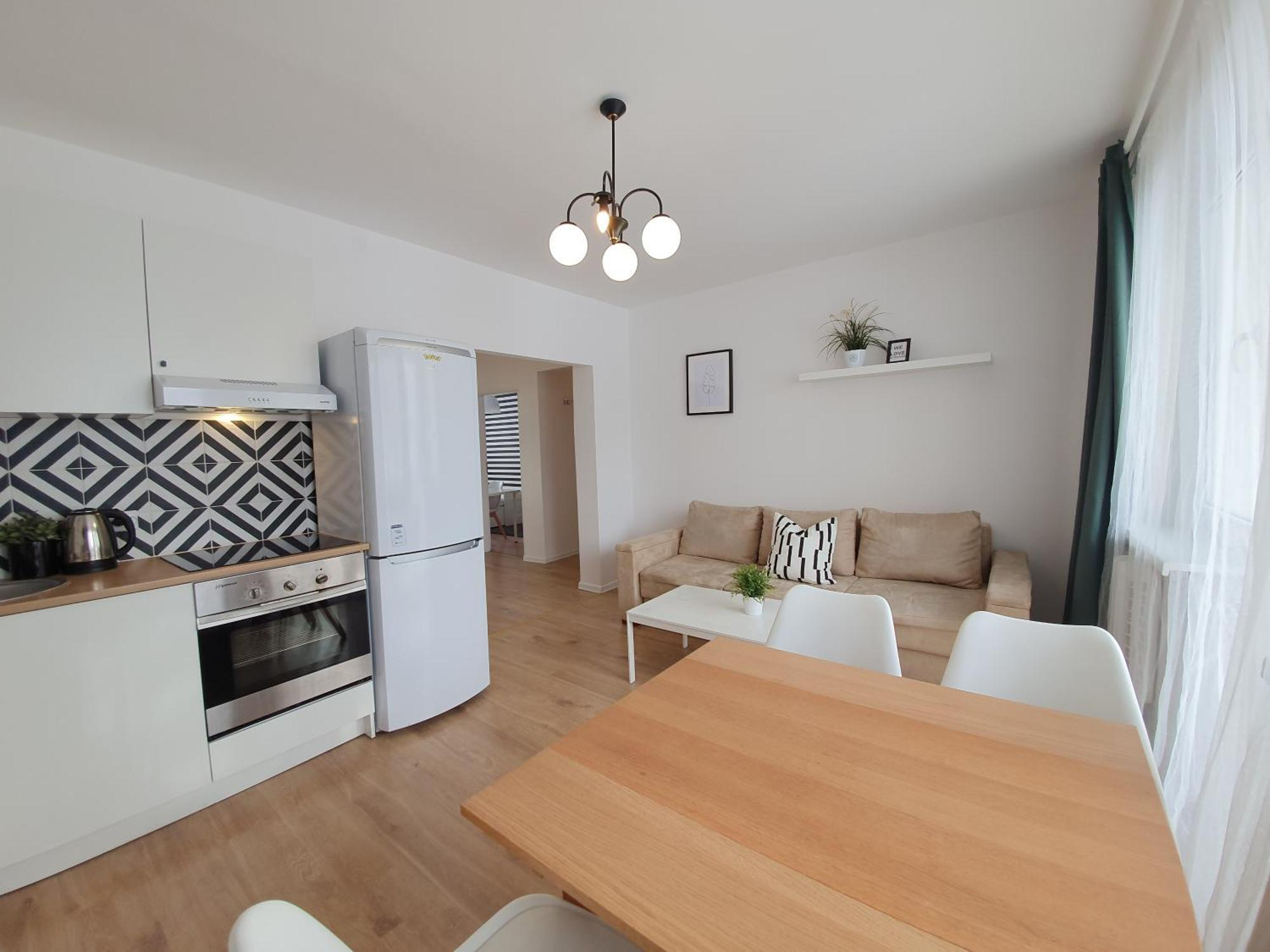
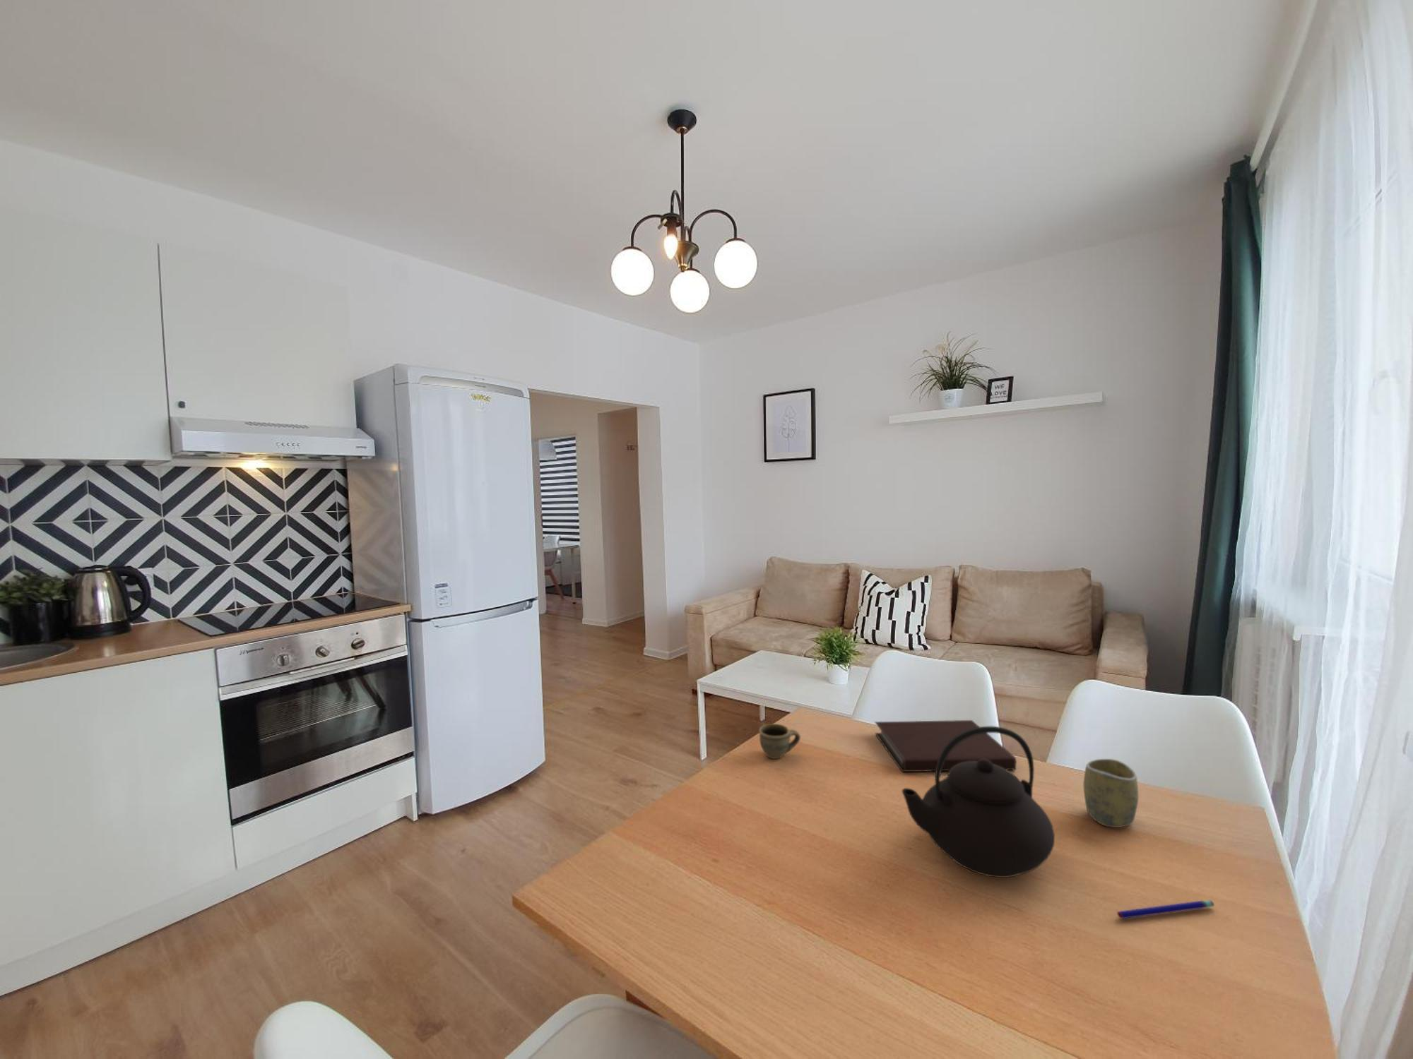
+ pen (1166, 909)
+ notebook (940, 744)
+ teapot (972, 791)
+ cup (1110, 792)
+ cup (780, 742)
